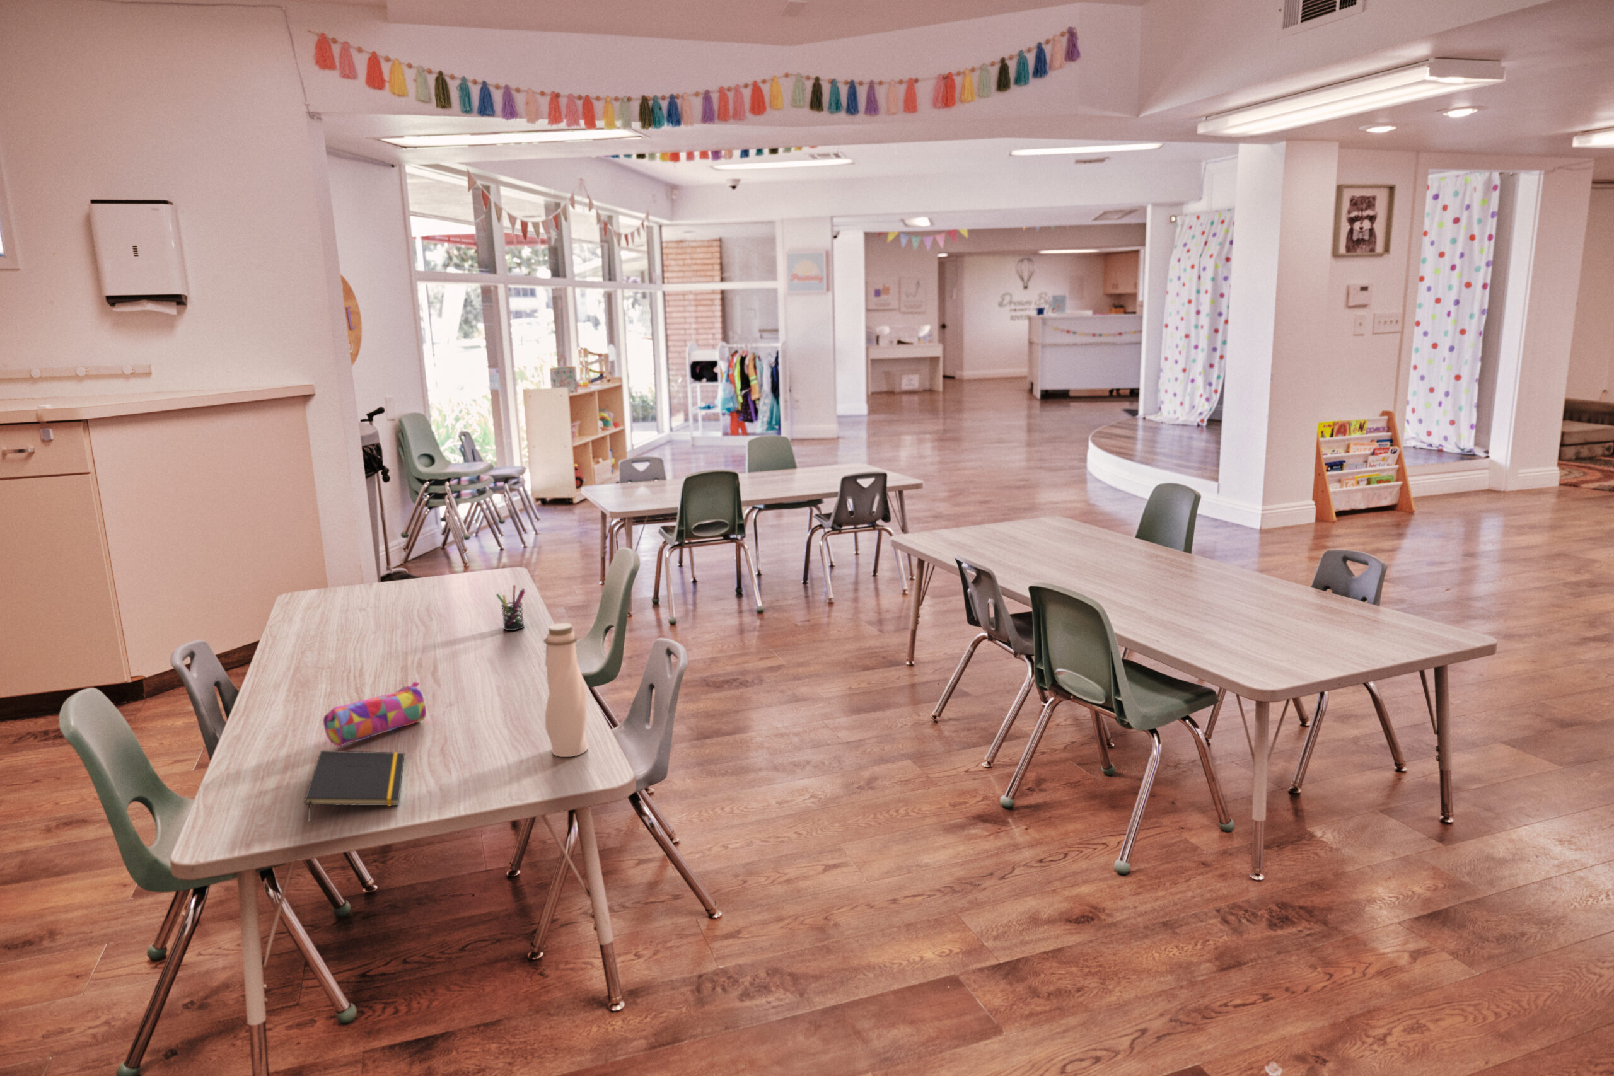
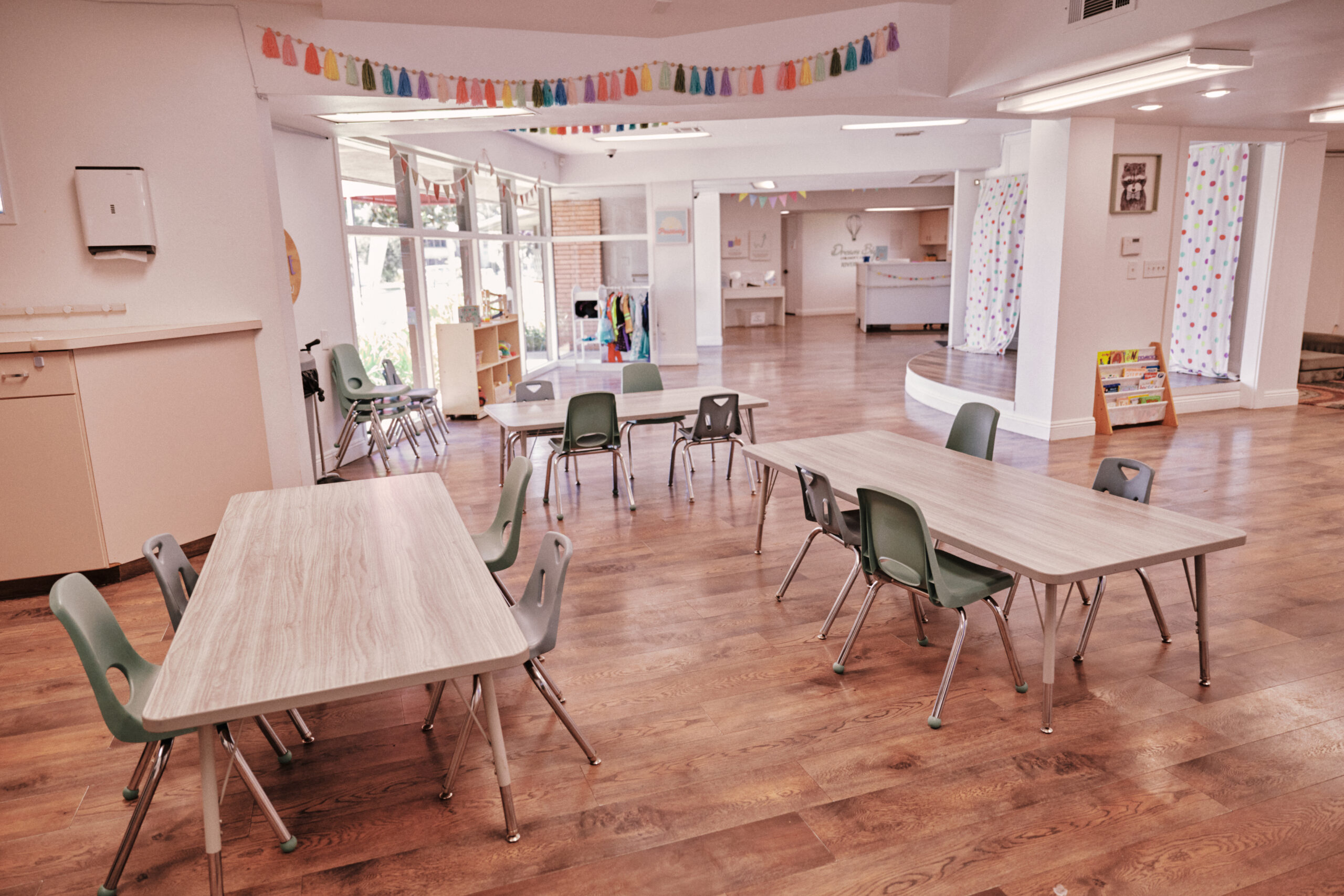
- pen holder (510, 606)
- water bottle (562, 688)
- notepad (358, 777)
- pencil case (376, 715)
